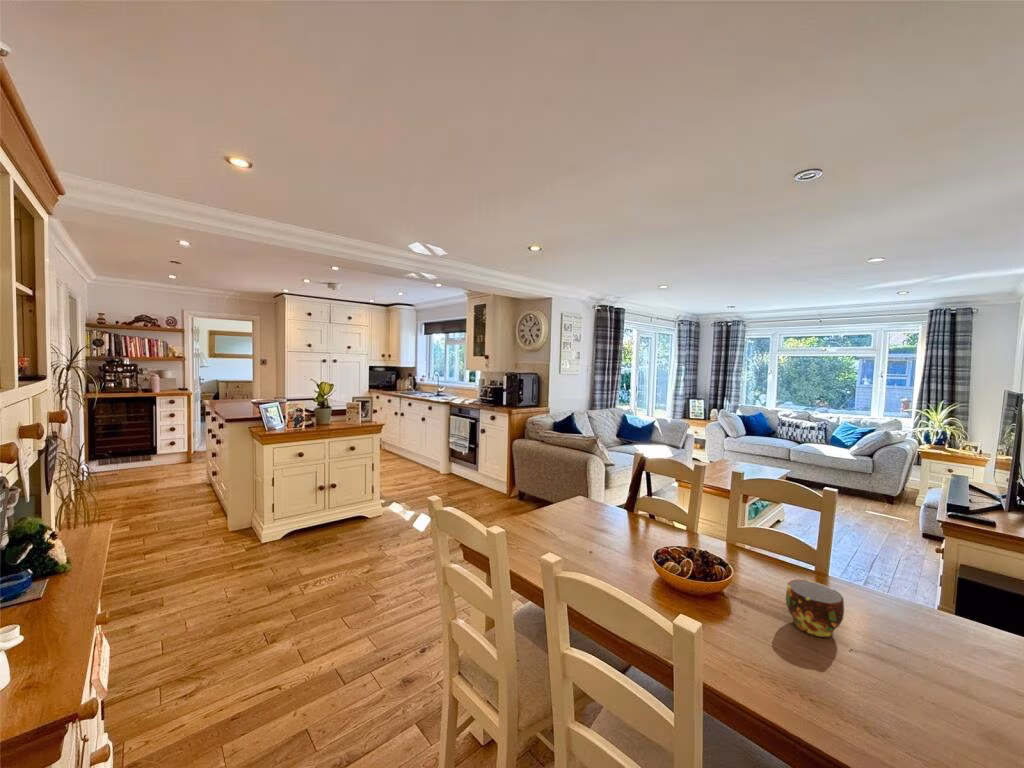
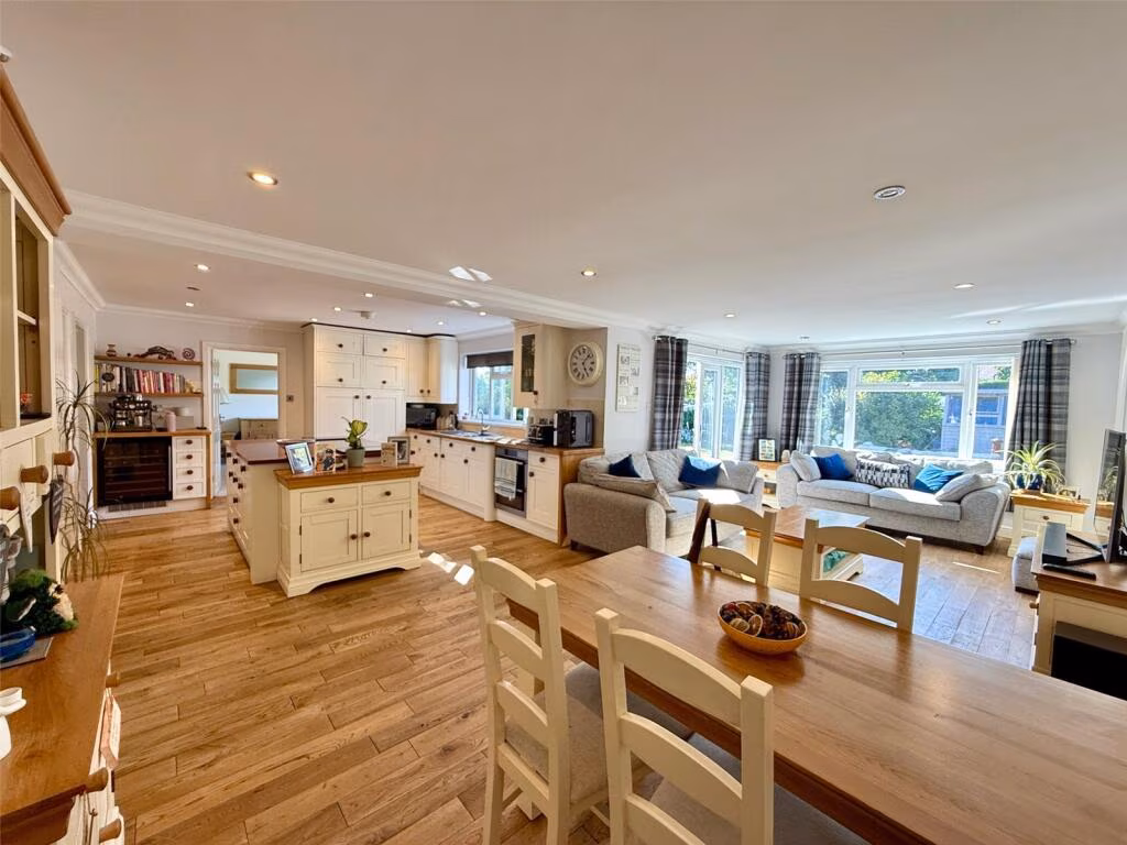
- cup (816, 610)
